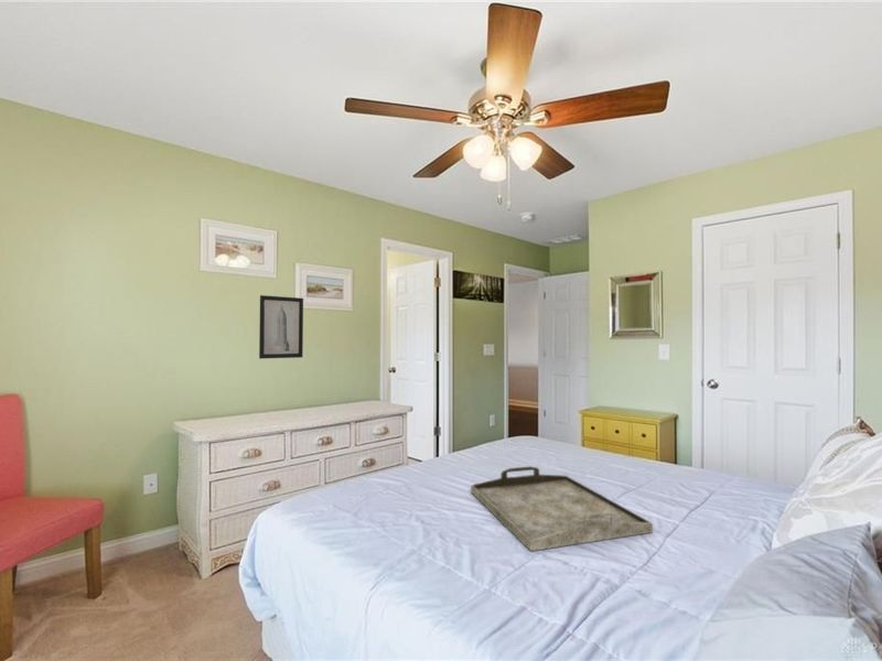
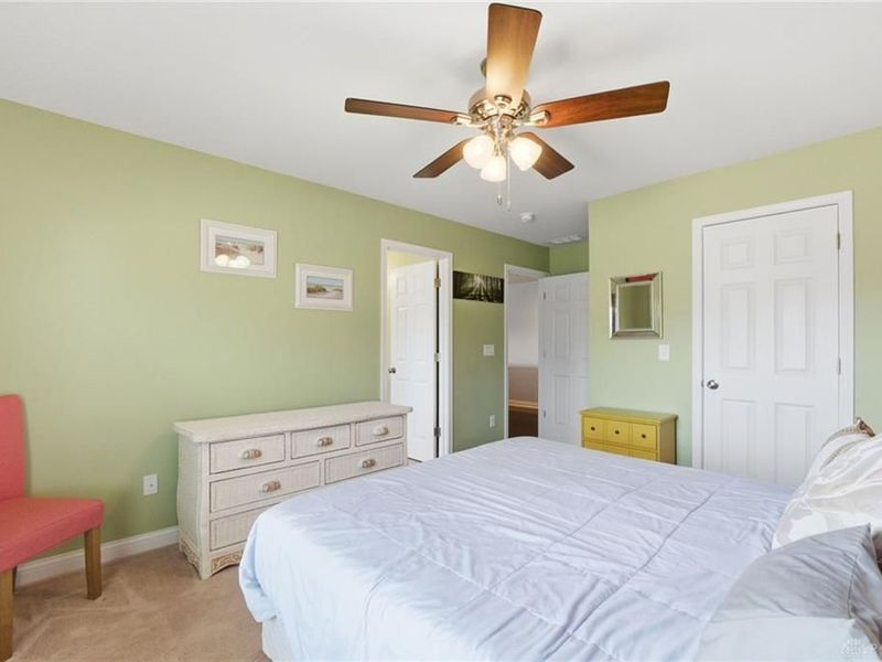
- wall art (281, 327)
- serving tray (551, 498)
